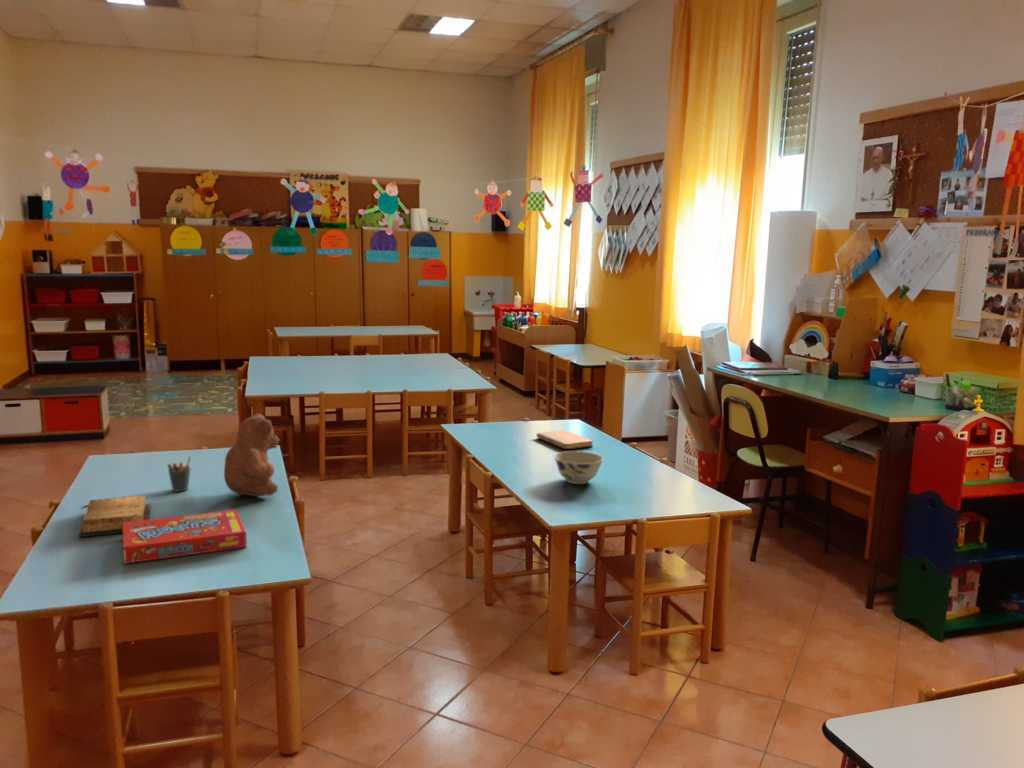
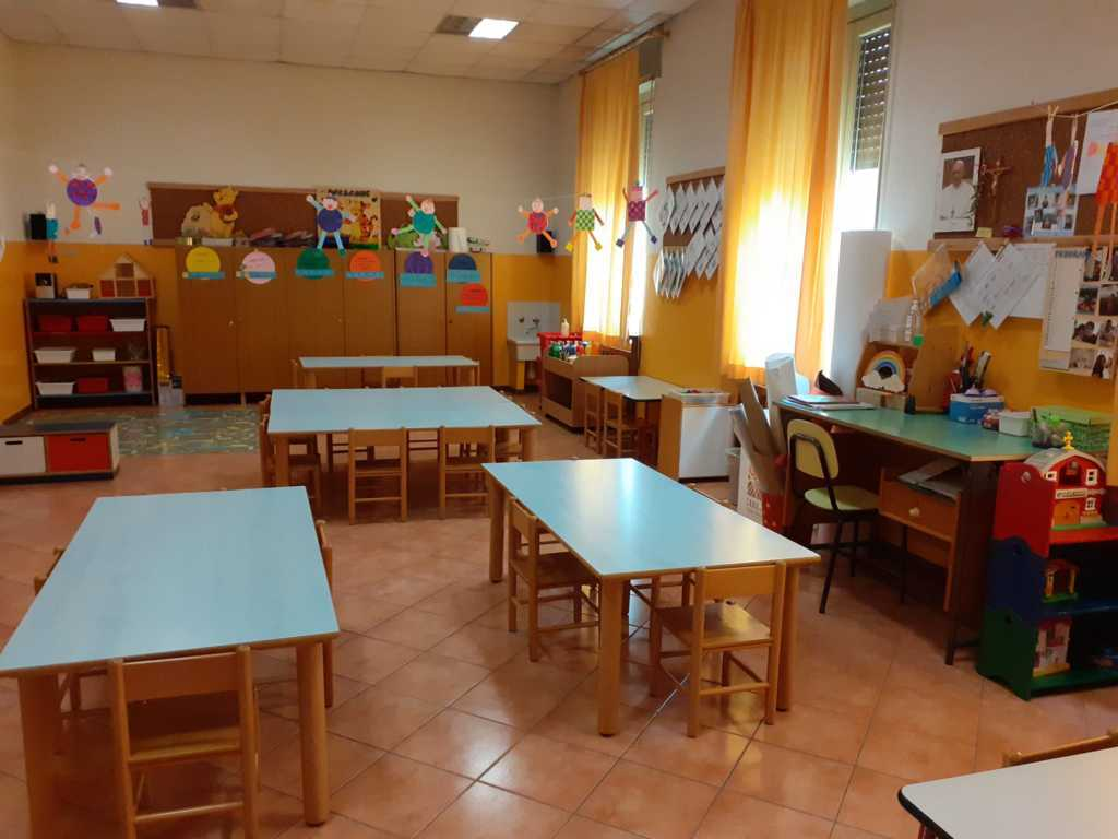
- diary (114, 514)
- snack box (184, 534)
- teddy bear (252, 456)
- pen holder (179, 473)
- notebook (564, 439)
- bowl (578, 469)
